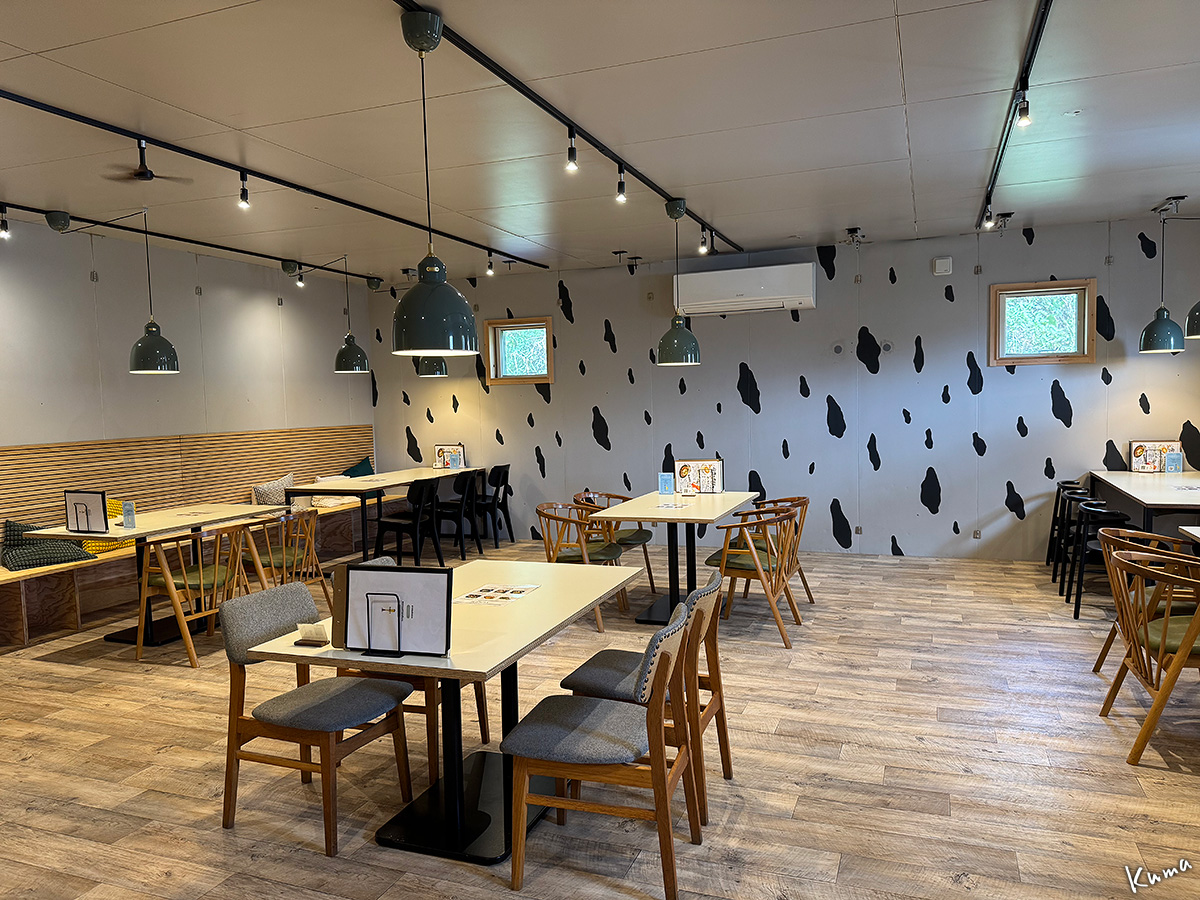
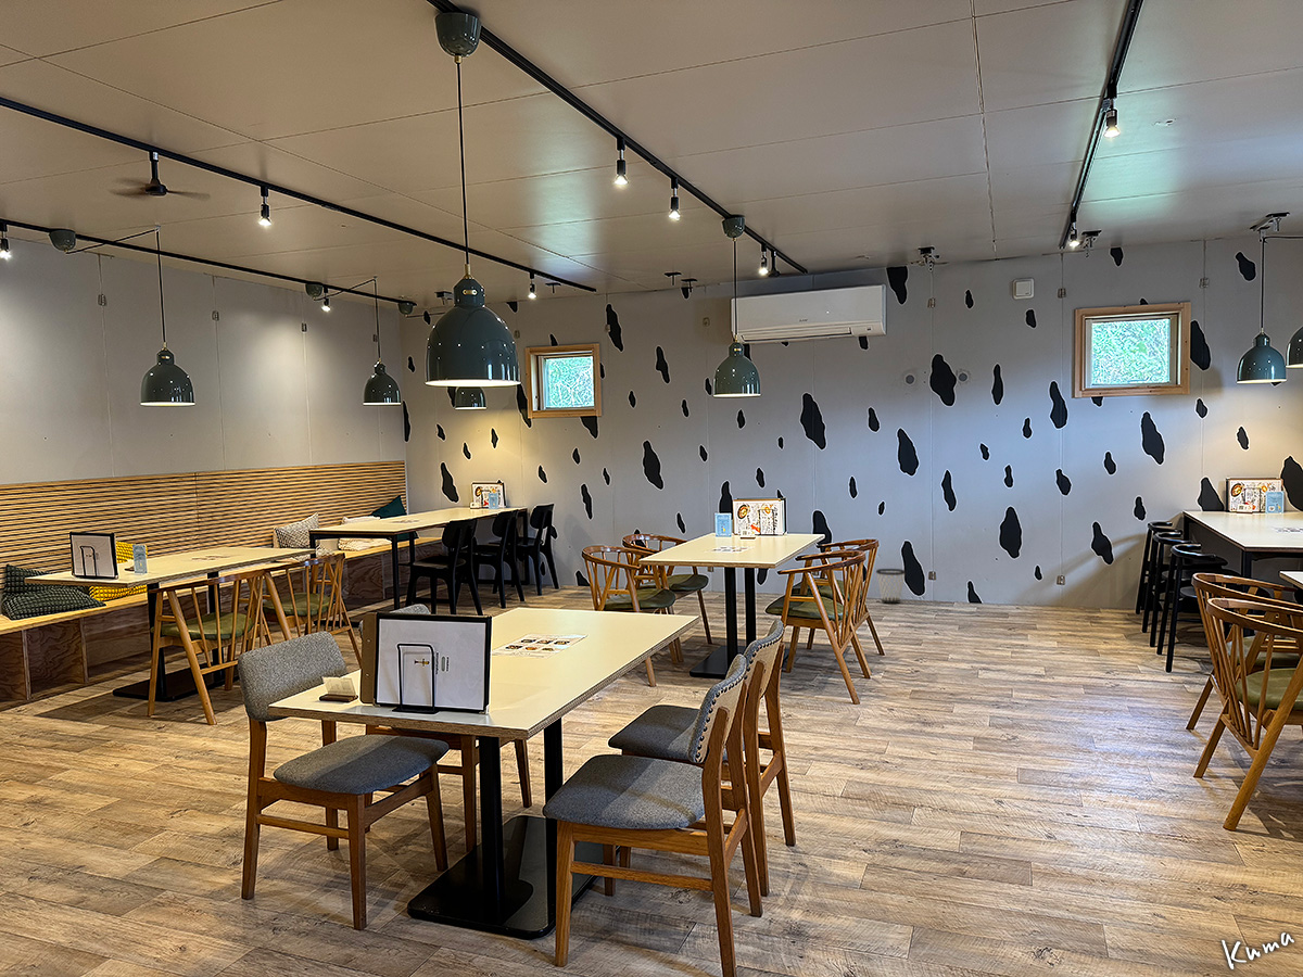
+ wastebasket (890, 586)
